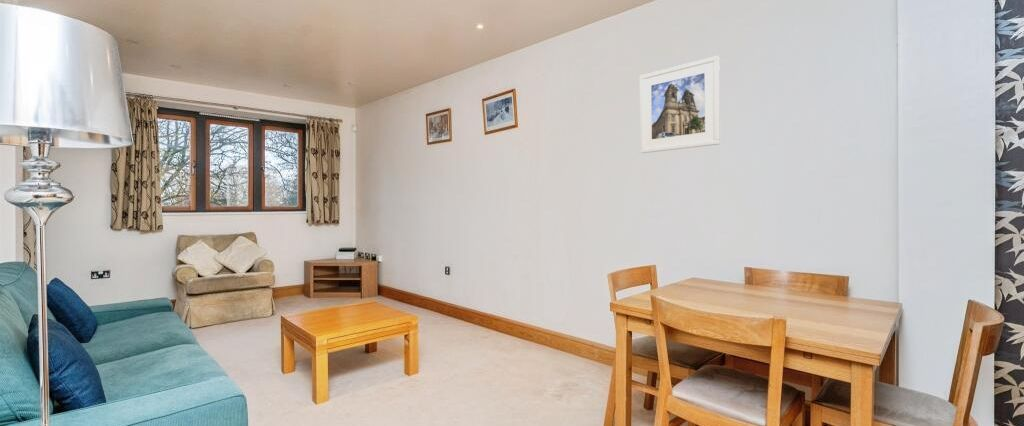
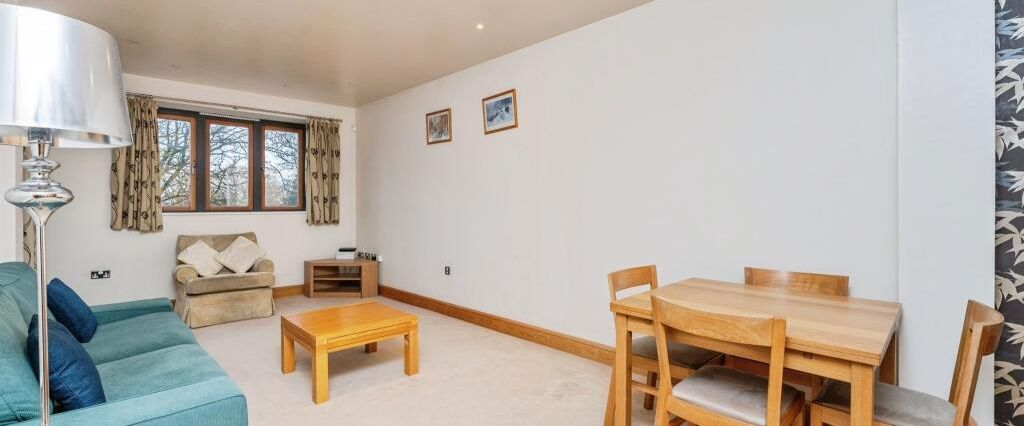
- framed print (677, 107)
